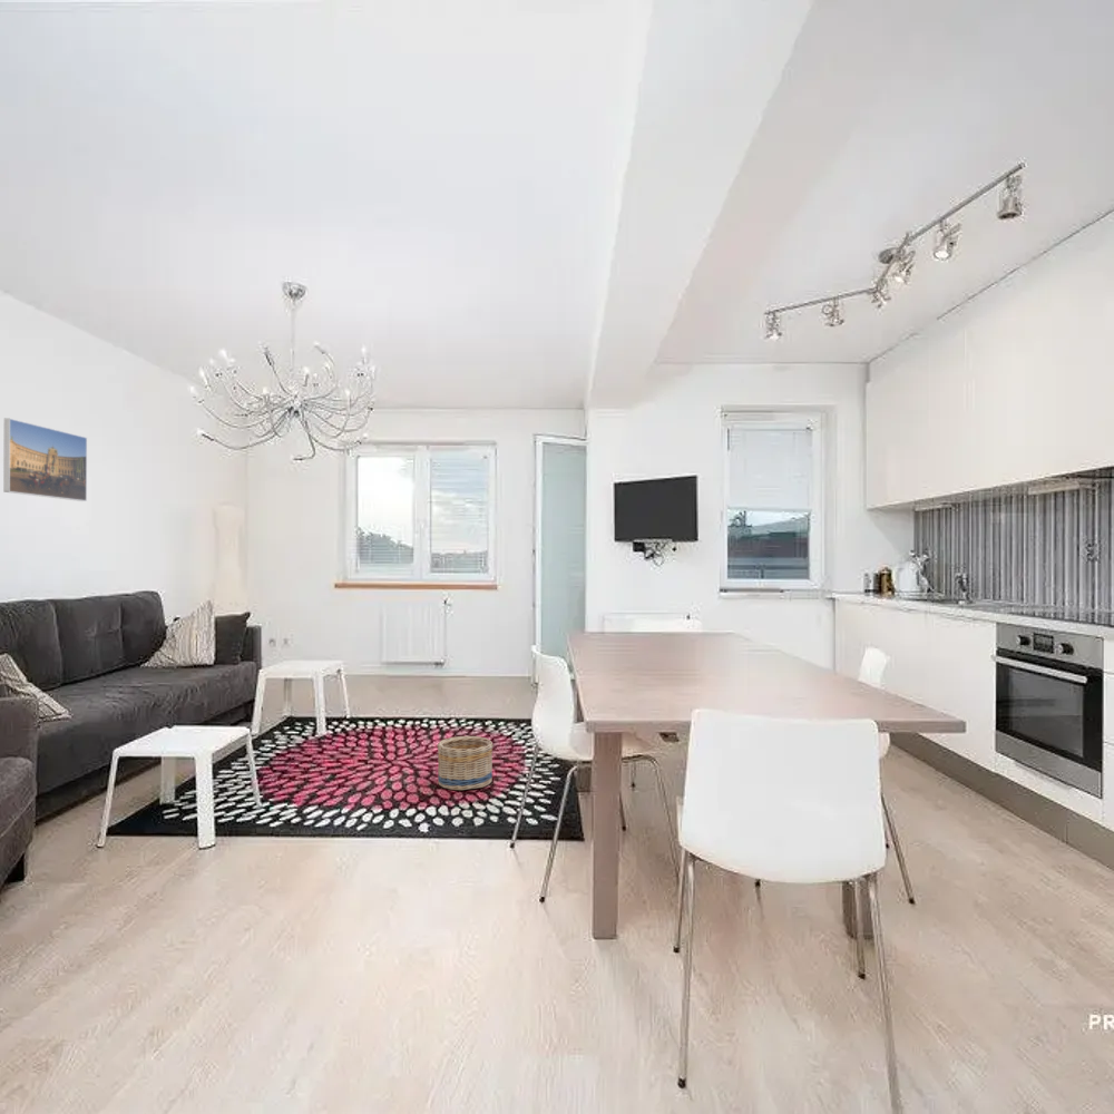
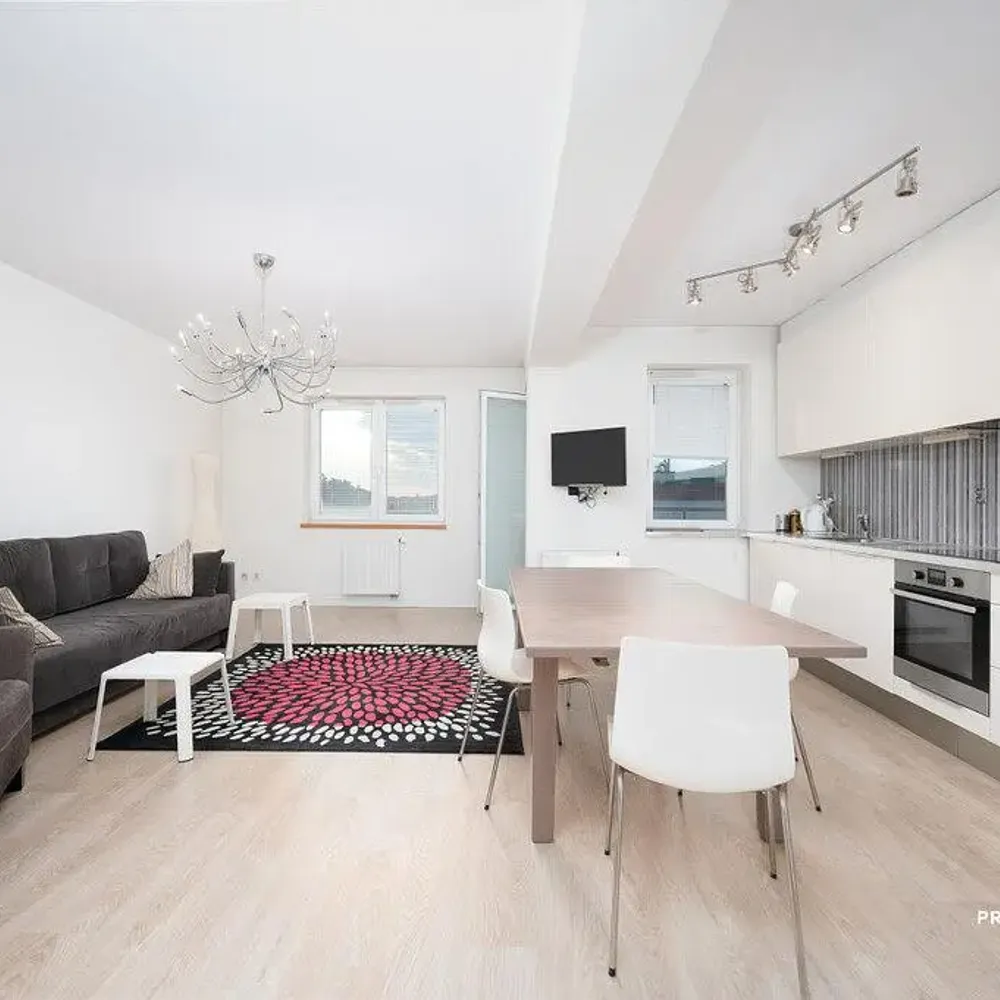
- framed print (48, 462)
- basket (465, 762)
